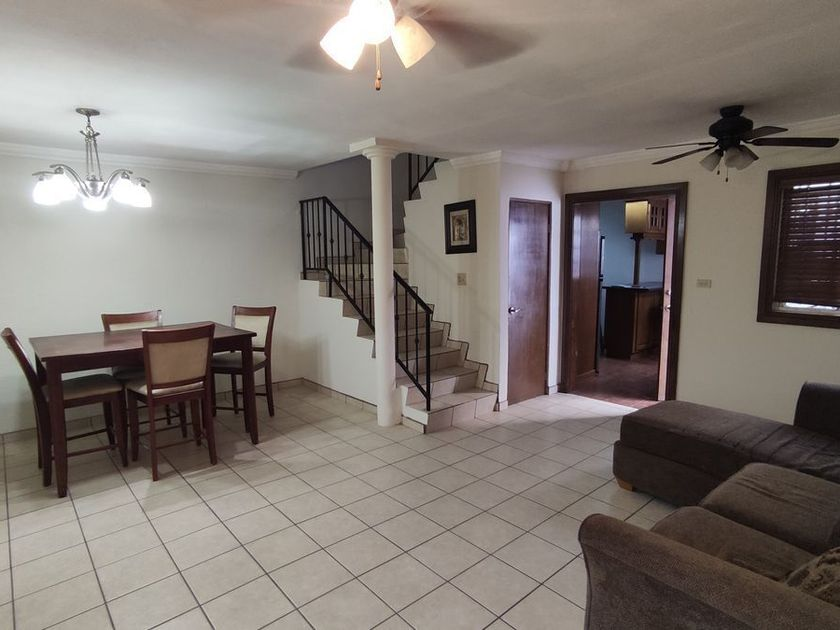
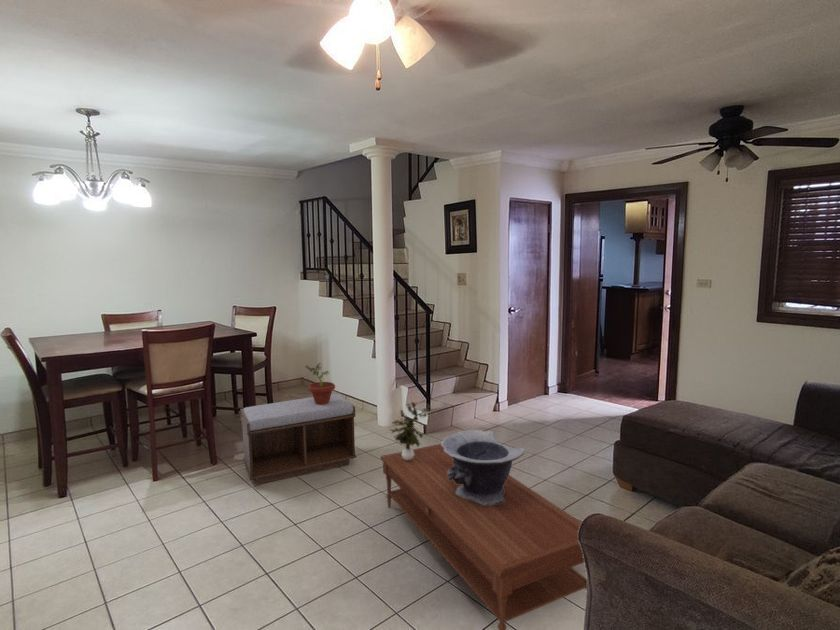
+ bench (299, 435)
+ potted plant (411, 429)
+ coffee table (472, 518)
+ decorative bowl (480, 468)
+ potted plant (320, 382)
